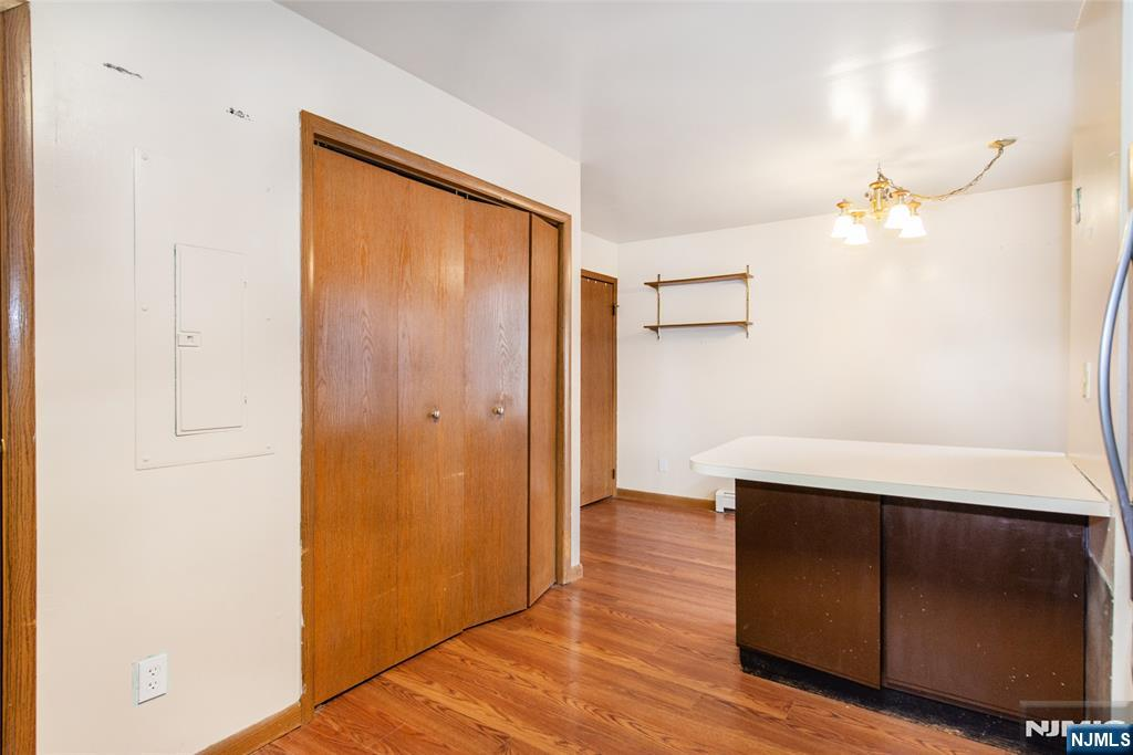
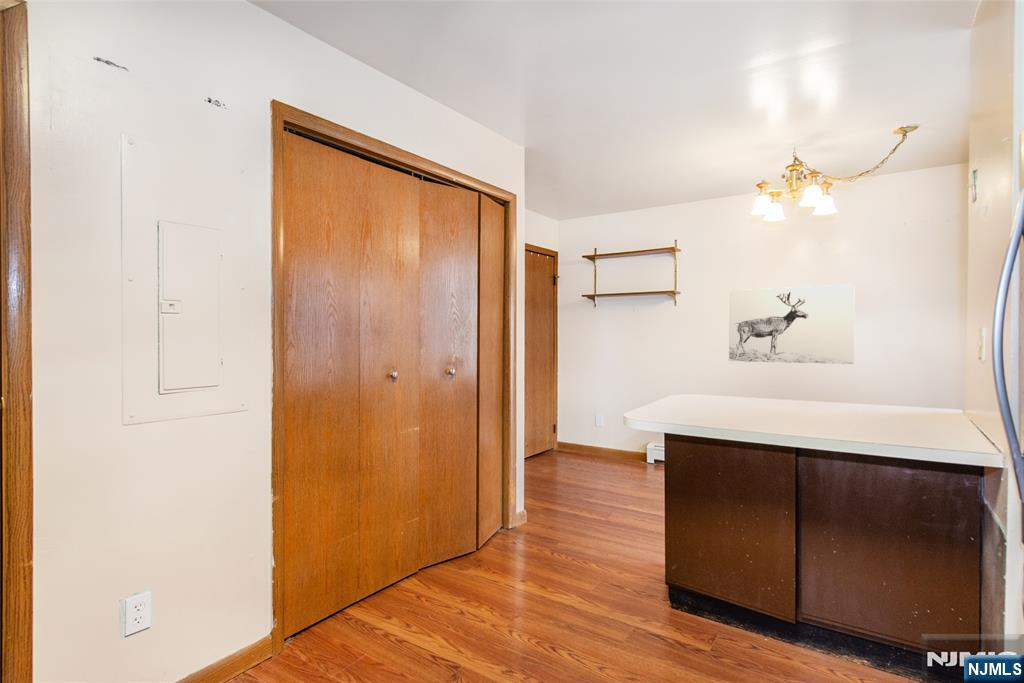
+ wall art (788, 325)
